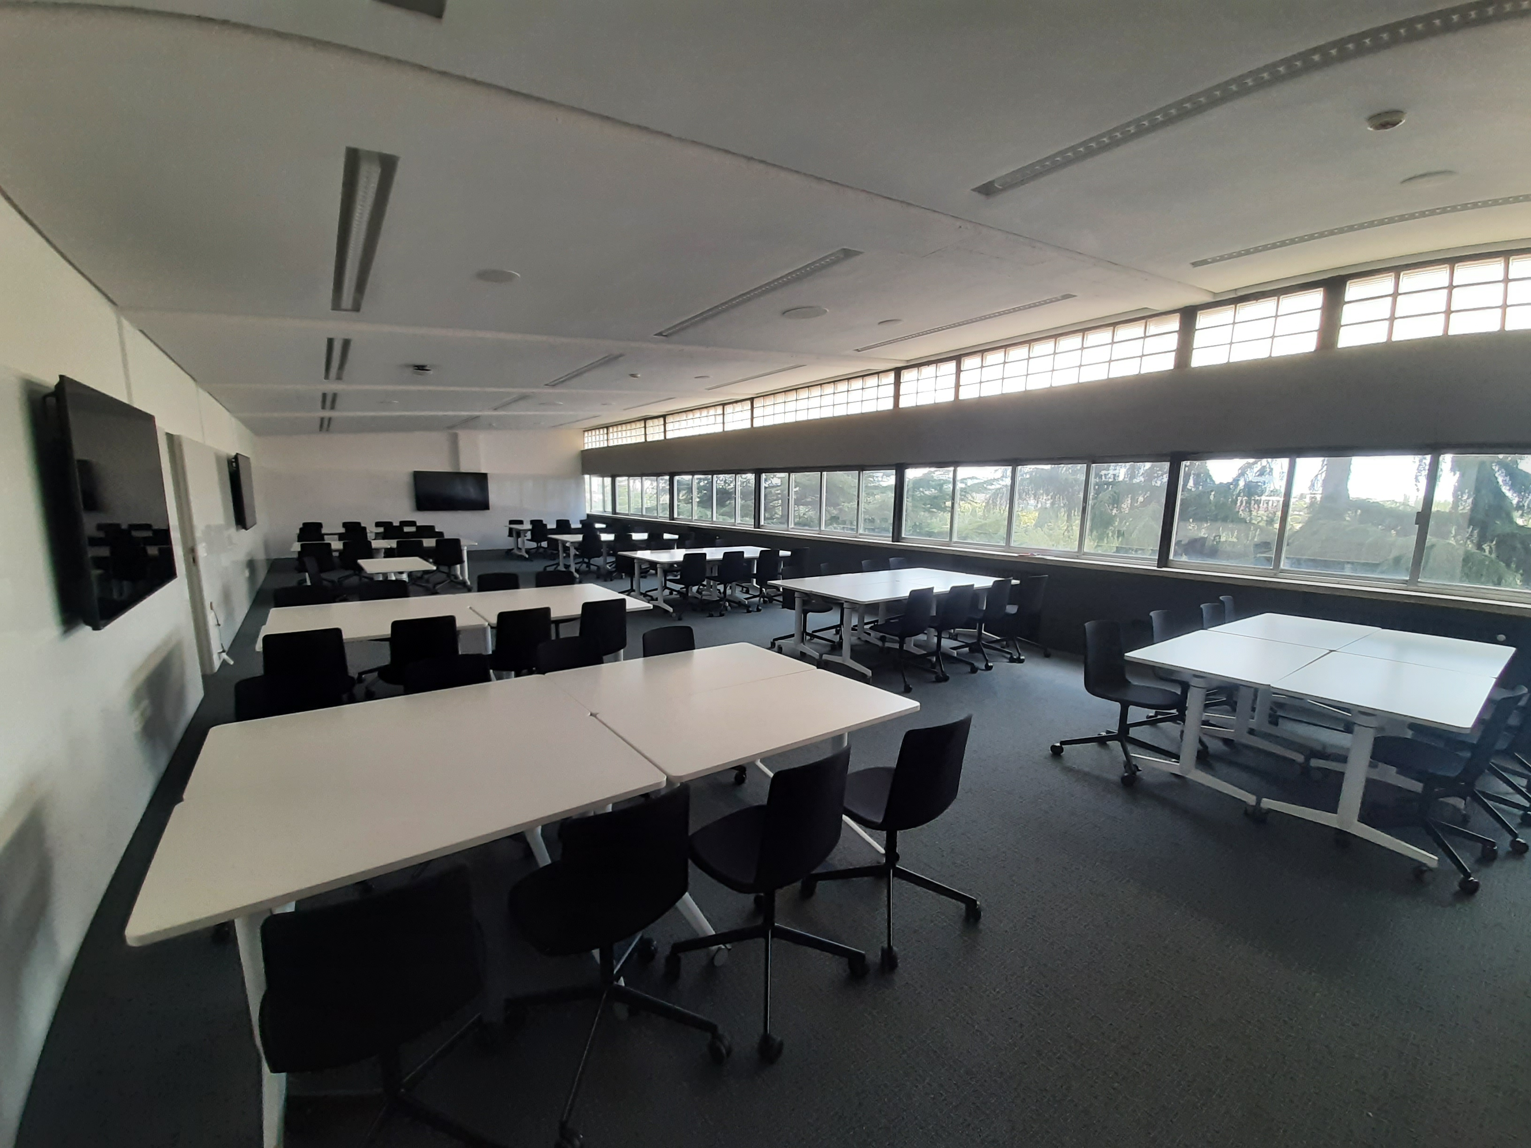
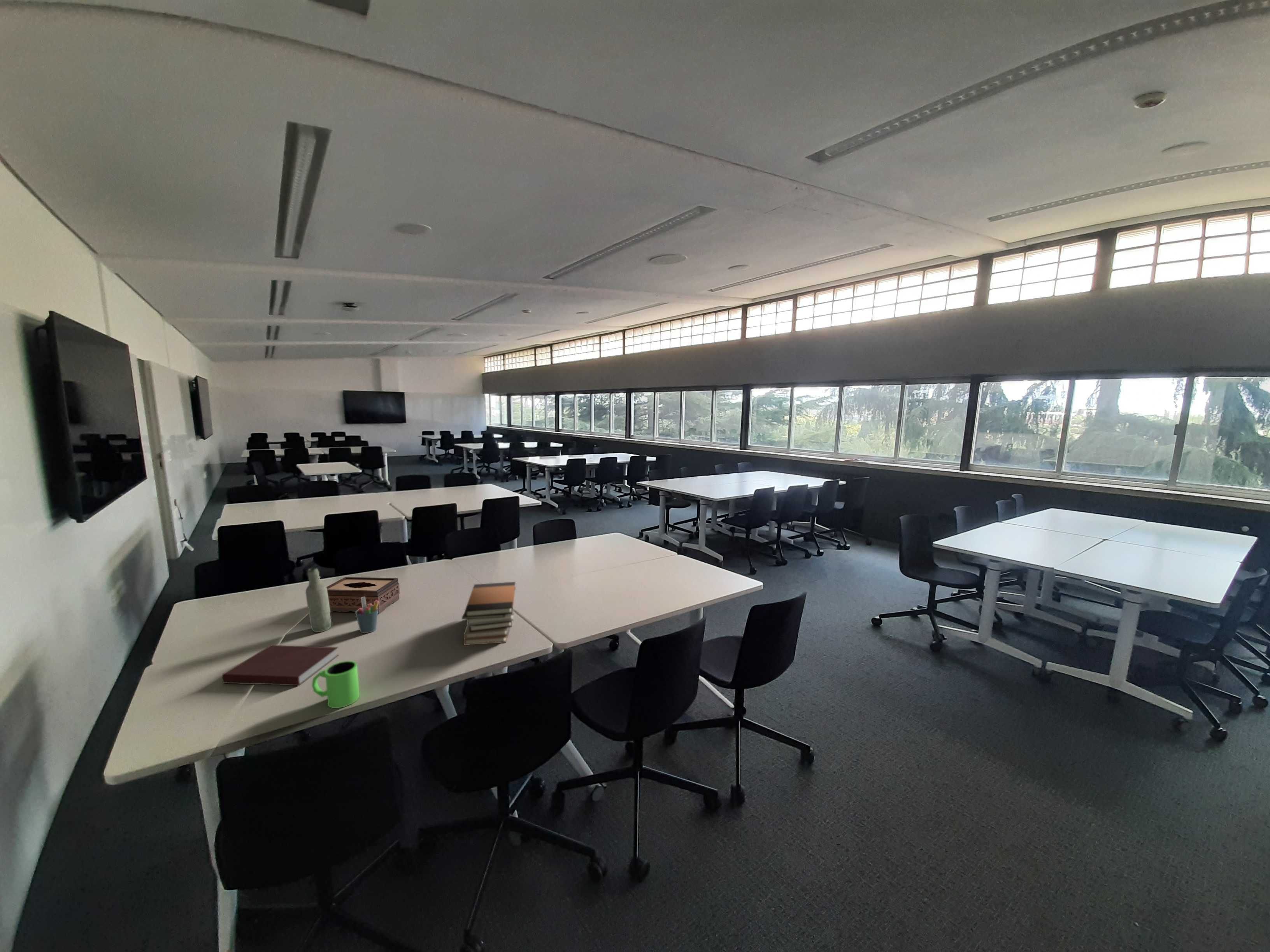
+ bottle (318, 599)
+ book stack (491, 611)
+ notebook (284, 664)
+ pen holder (367, 615)
+ mug (335, 684)
+ tissue box (361, 595)
